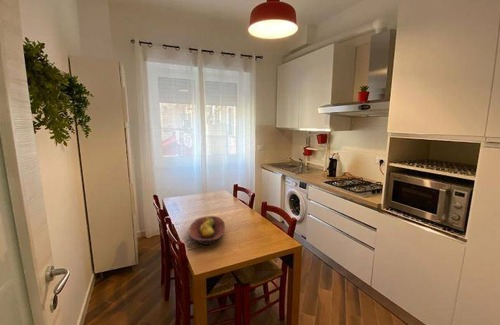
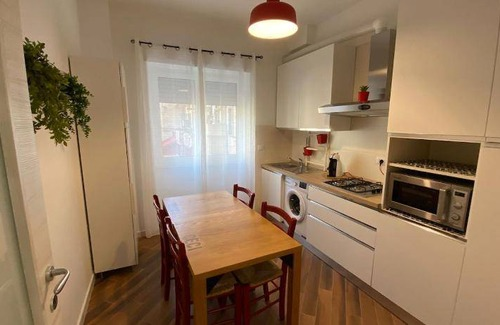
- fruit bowl (207, 227)
